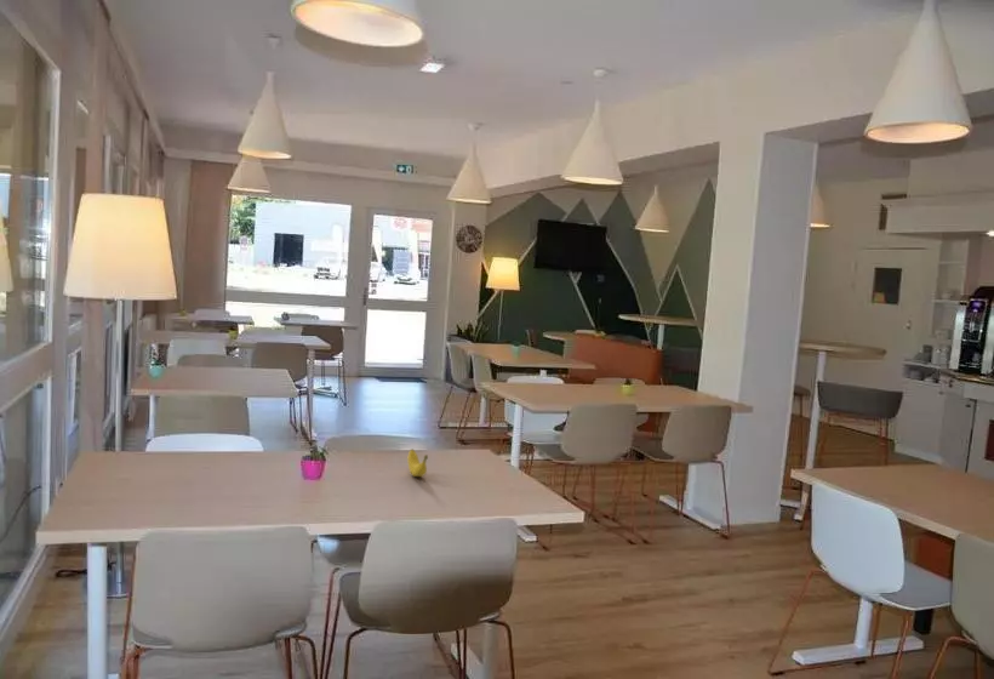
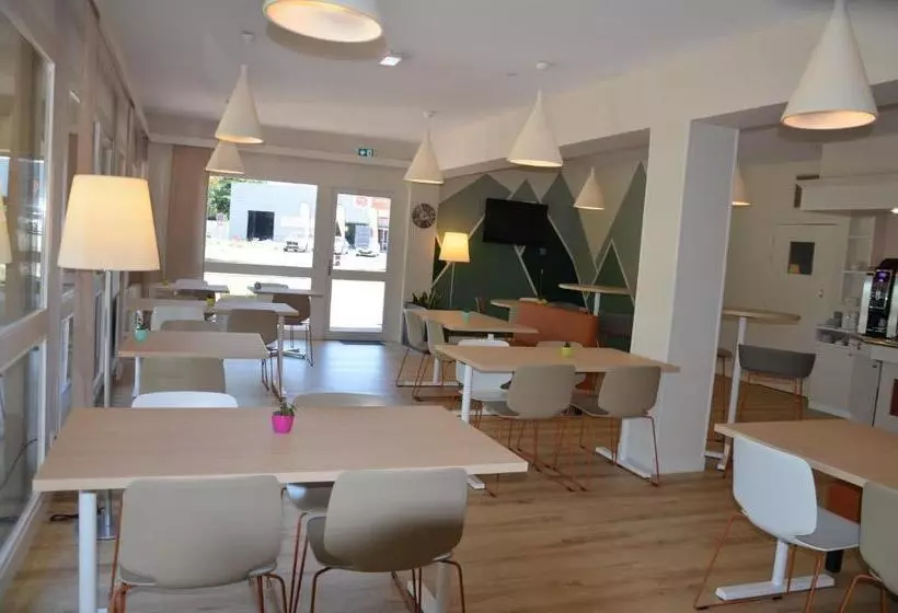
- banana (417, 462)
